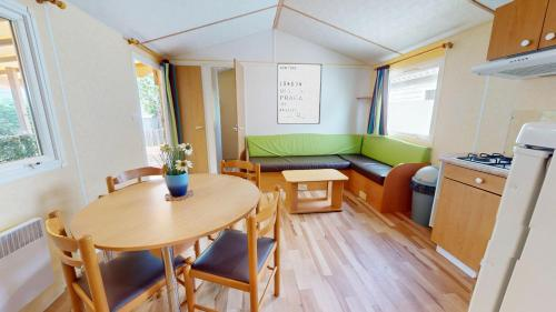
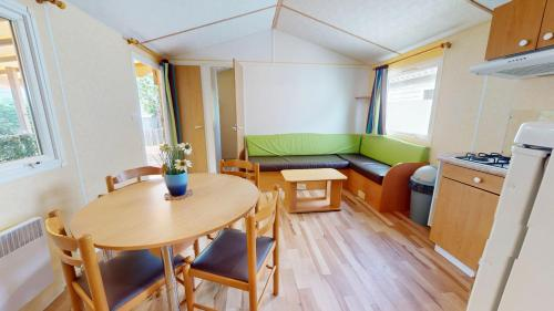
- wall art (299, 94)
